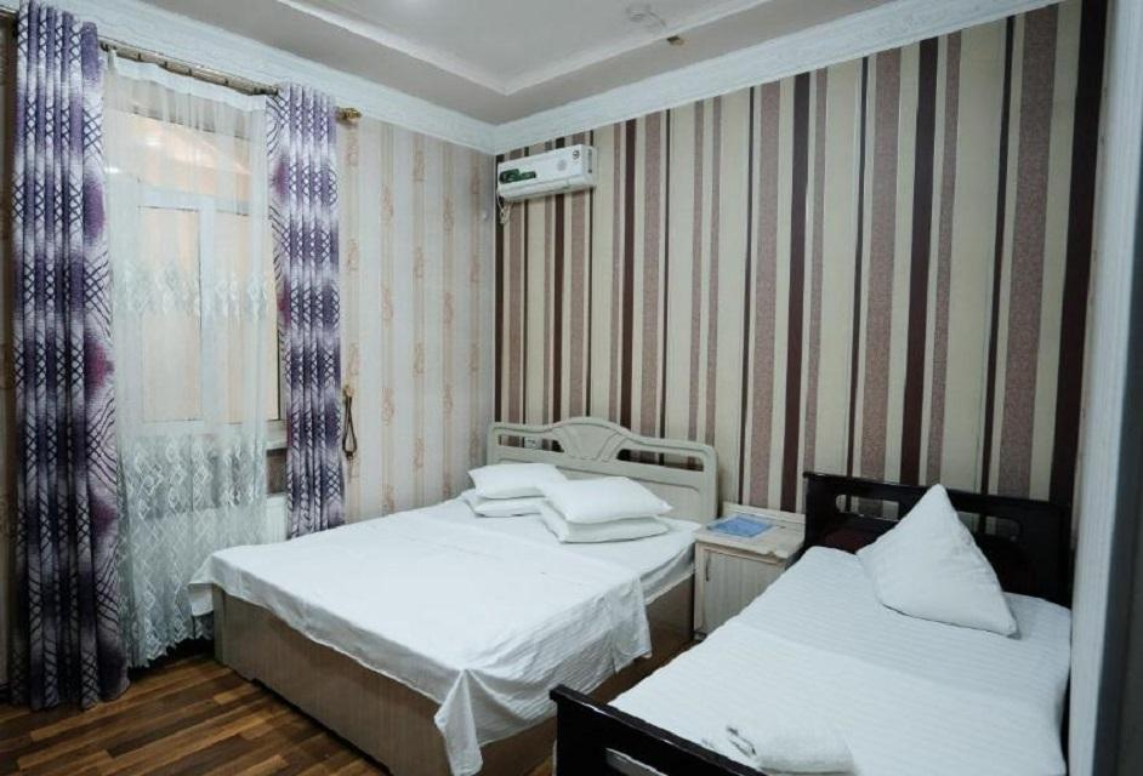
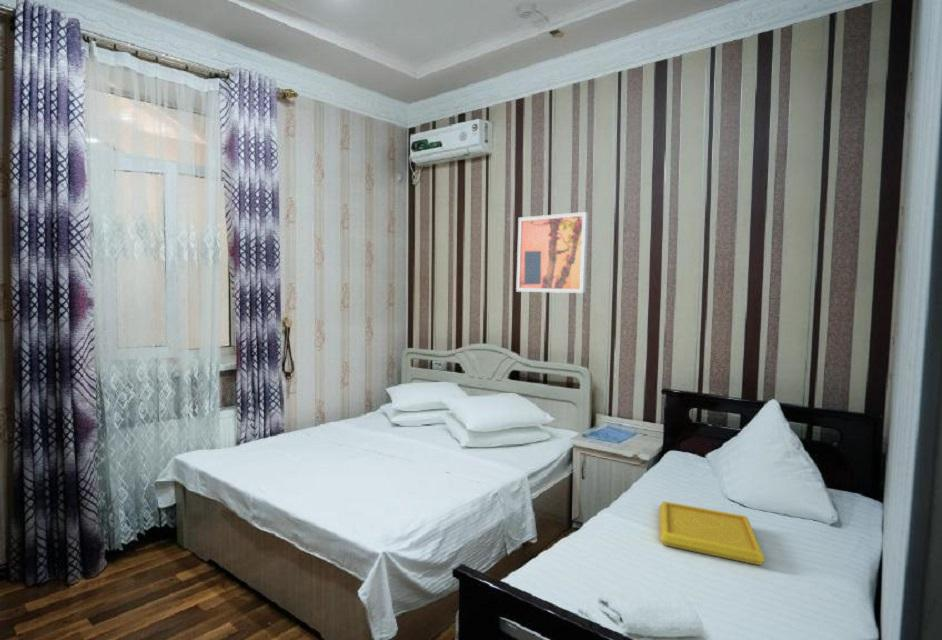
+ serving tray (706, 529)
+ wall art (550, 253)
